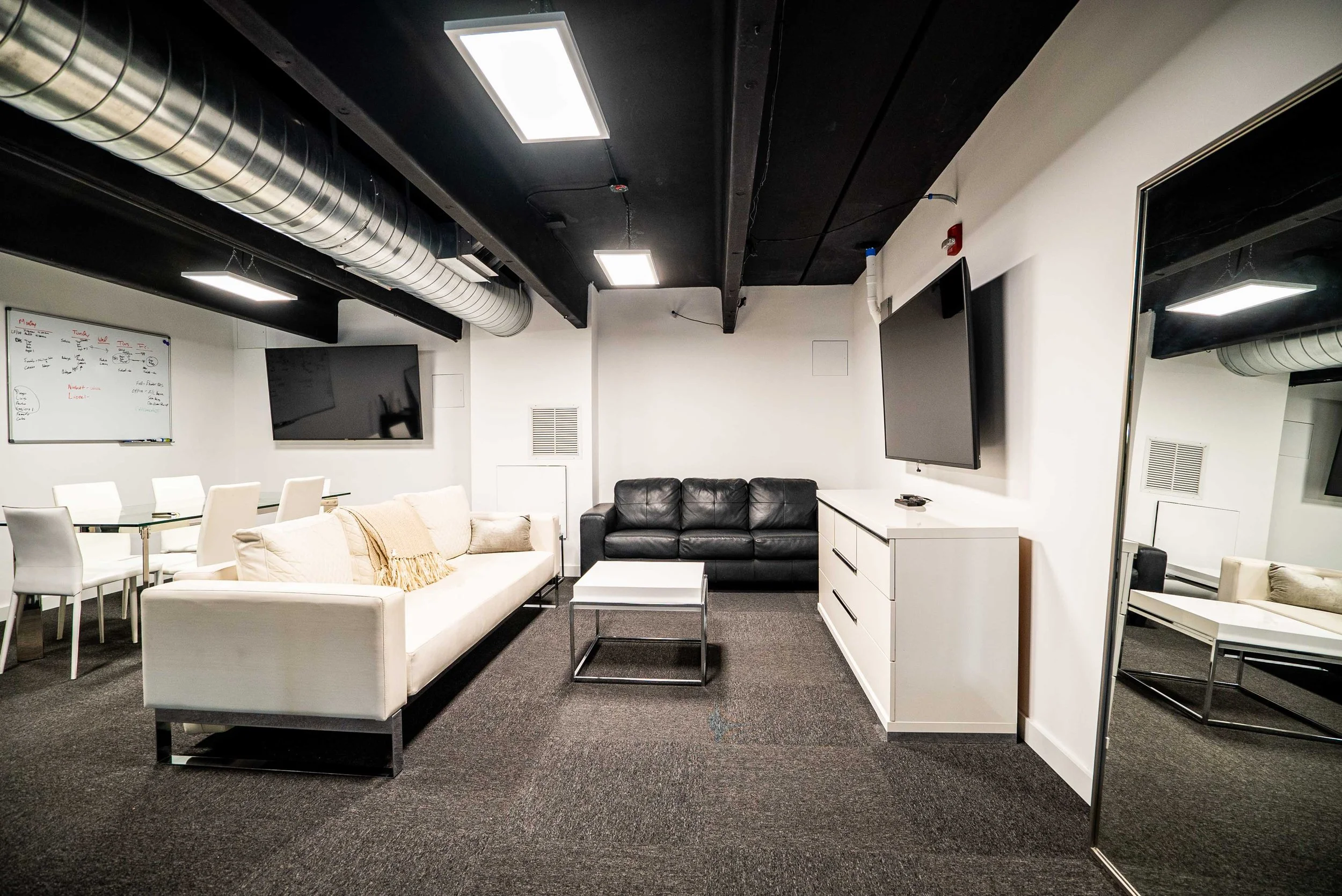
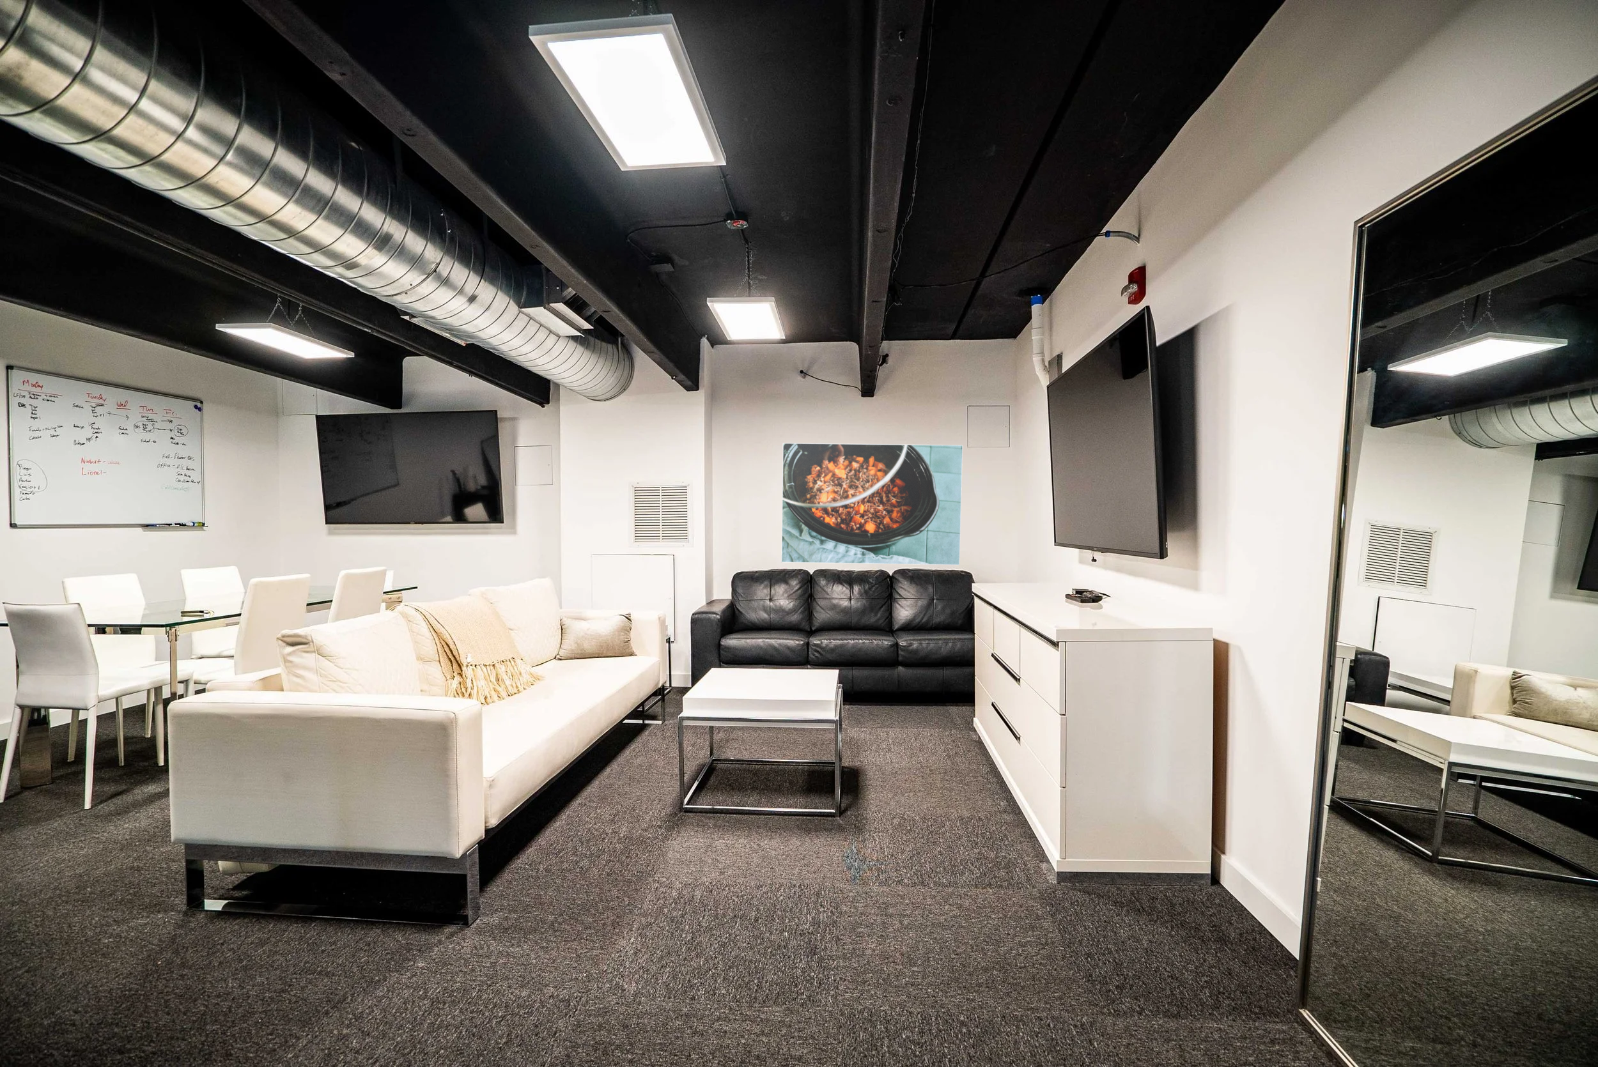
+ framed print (872, 504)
